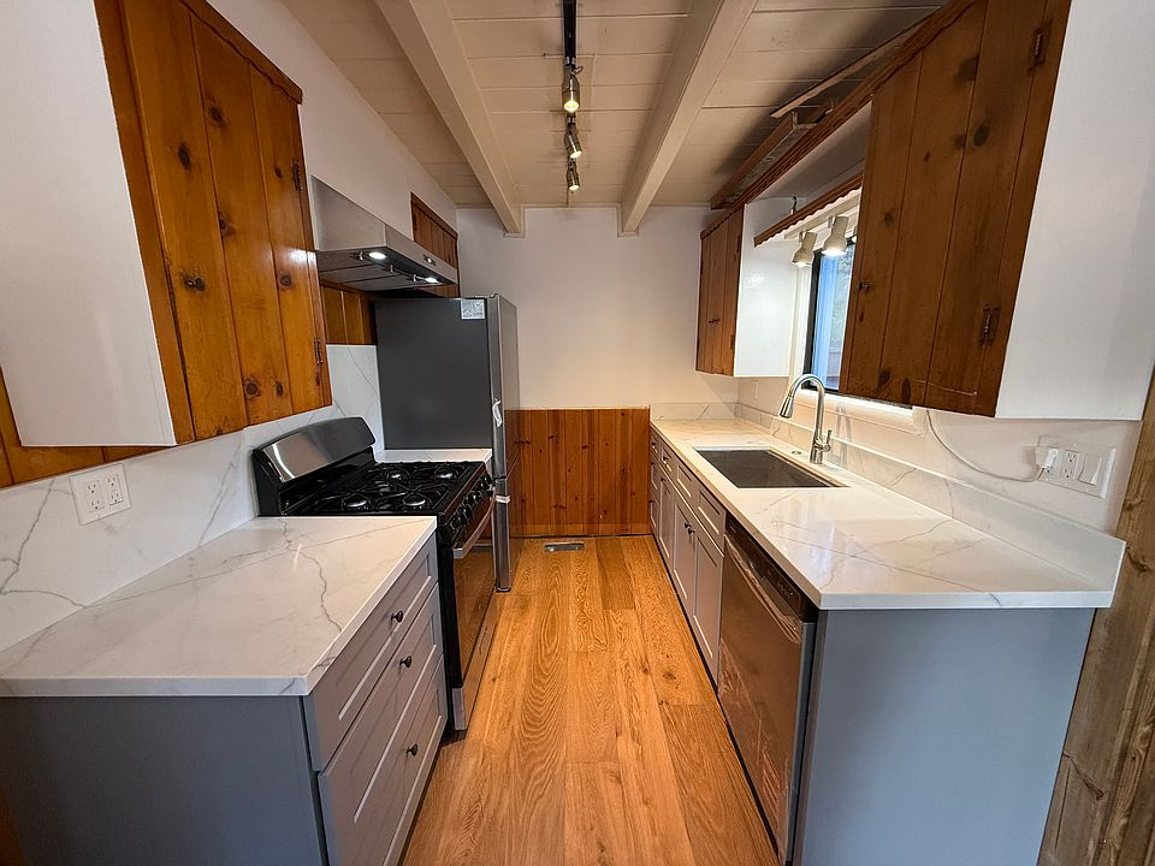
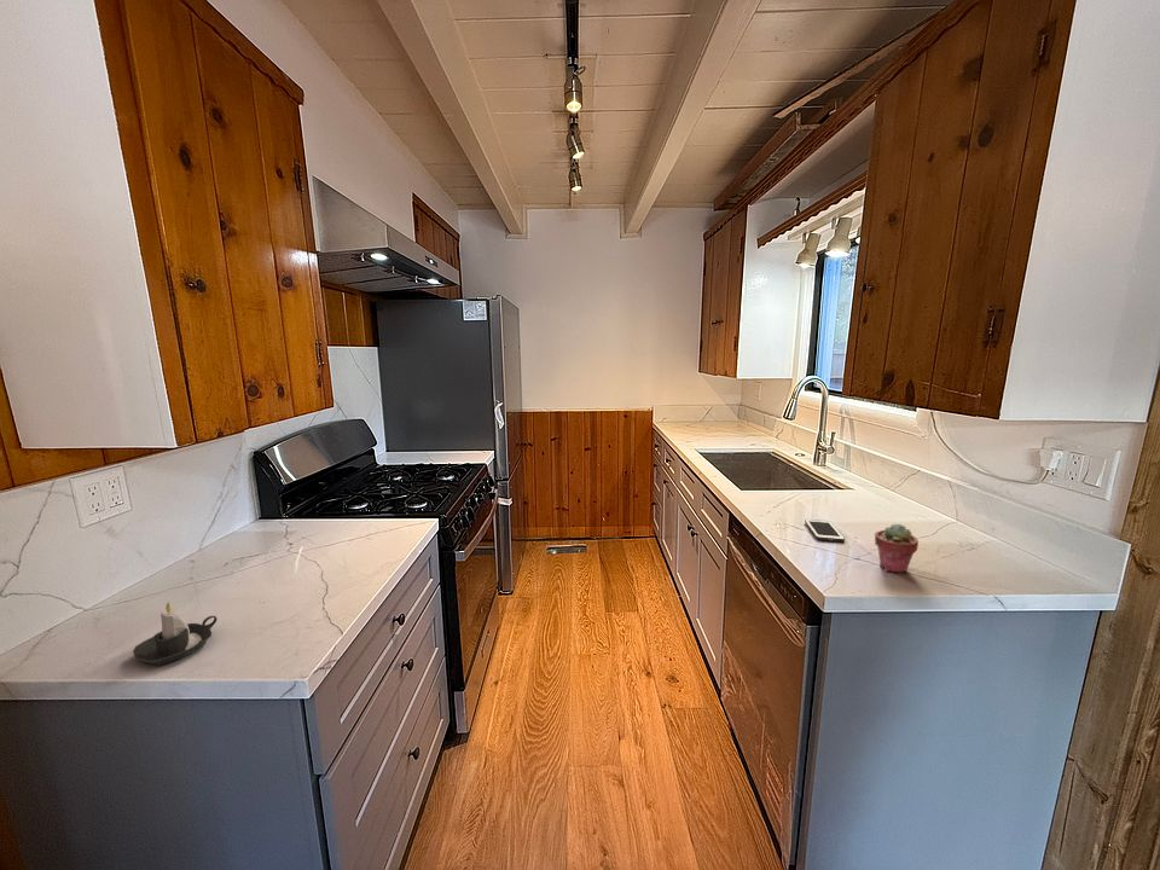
+ candle (175, 622)
+ potted succulent (895, 545)
+ cell phone (823, 529)
